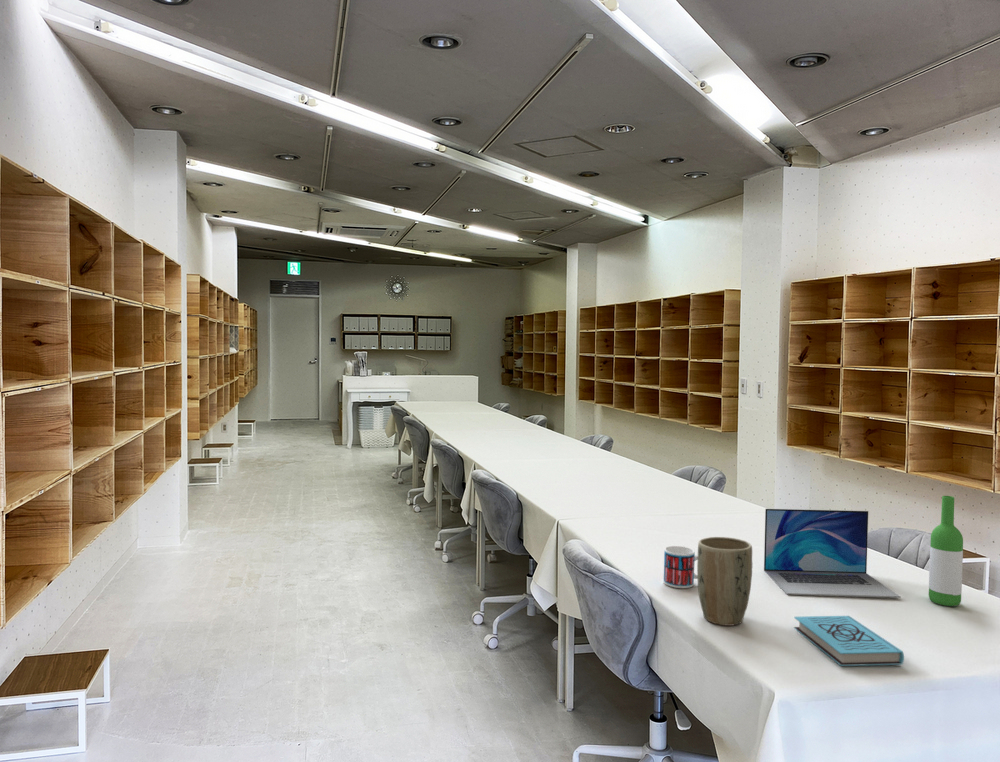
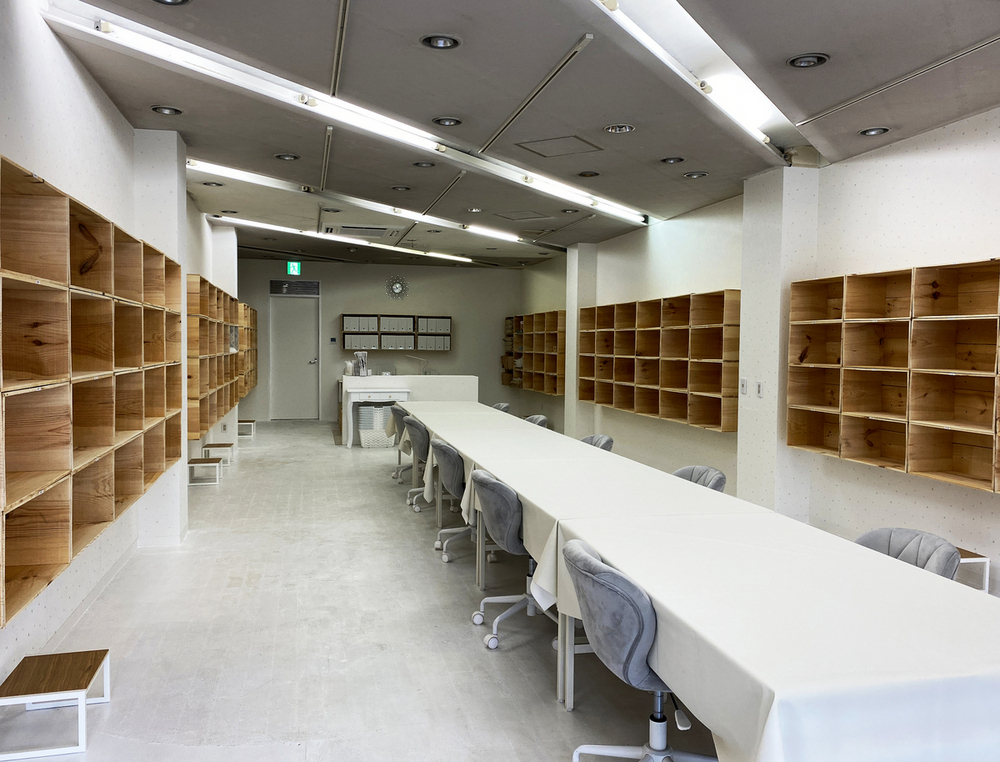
- laptop (829, 550)
- mug (683, 566)
- wine bottle (946, 549)
- plant pot (724, 581)
- book (845, 639)
